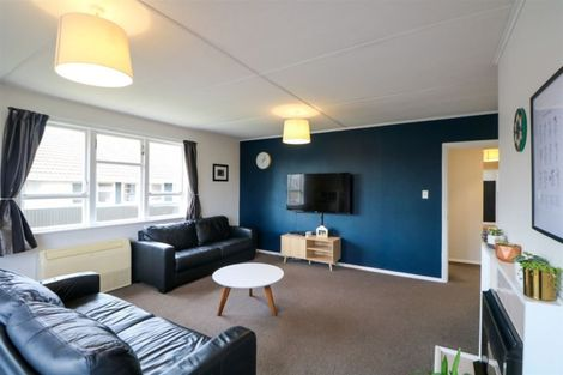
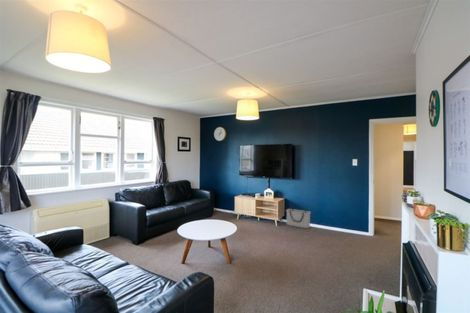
+ storage bin (298, 218)
